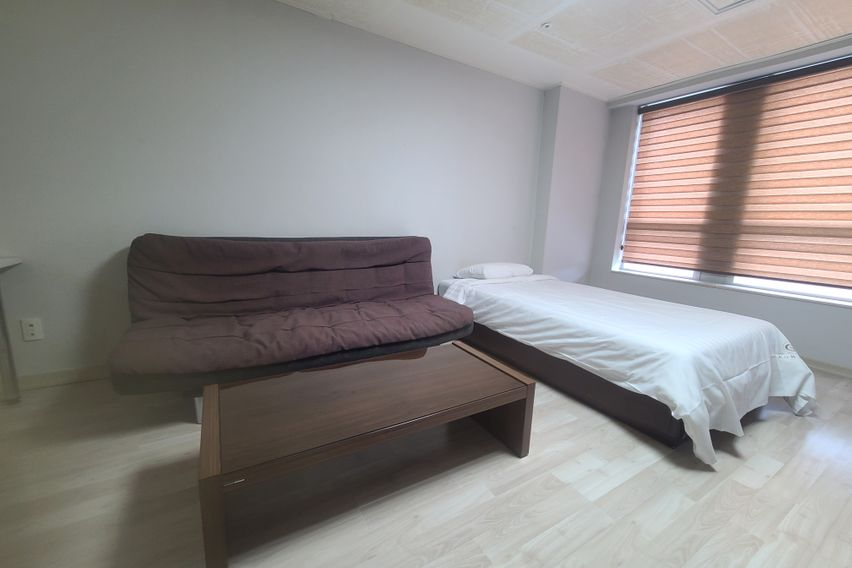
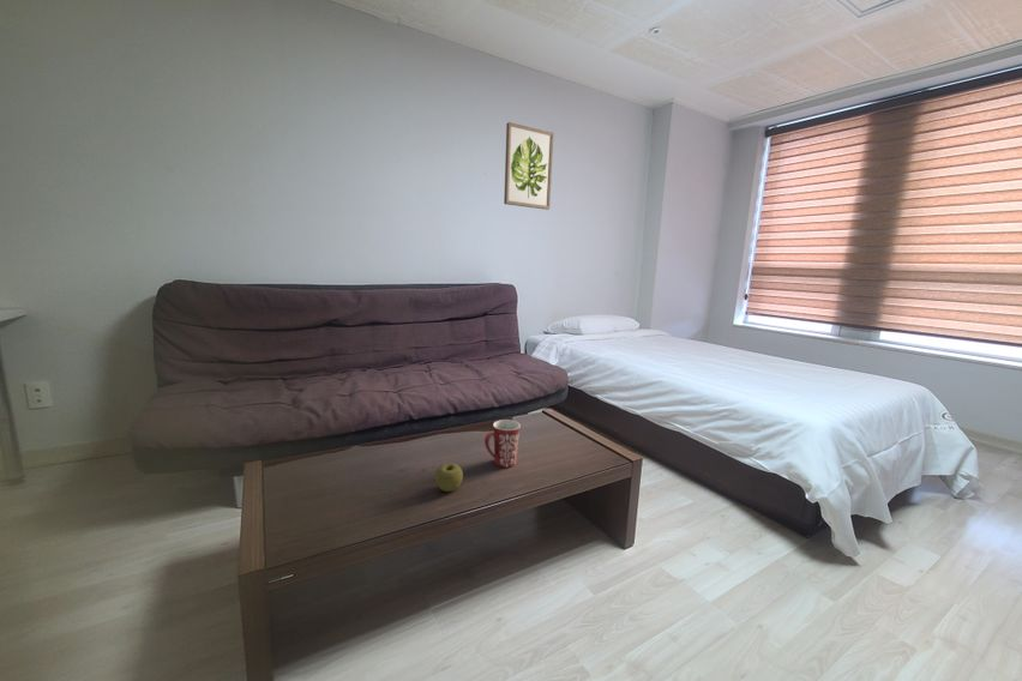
+ apple (449, 477)
+ wall art (529, 168)
+ mug (501, 444)
